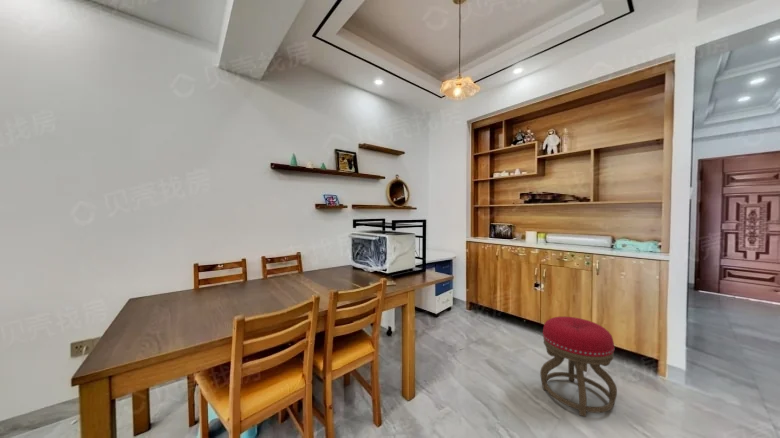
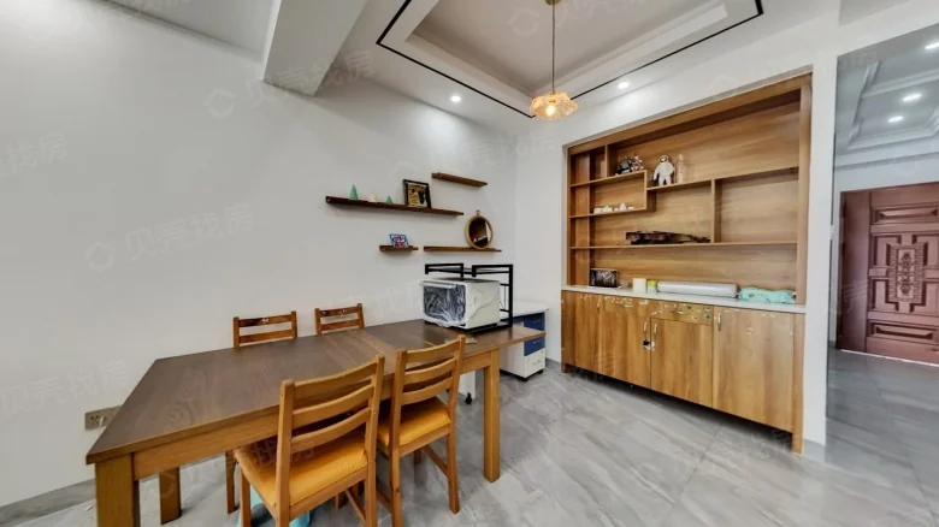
- stool (576, 360)
